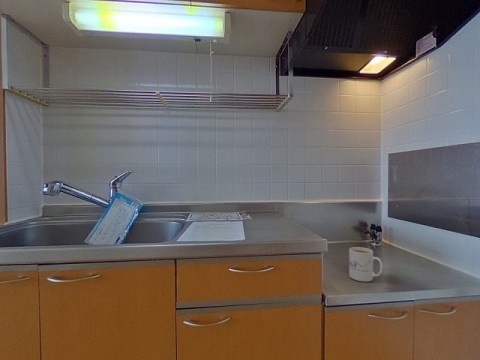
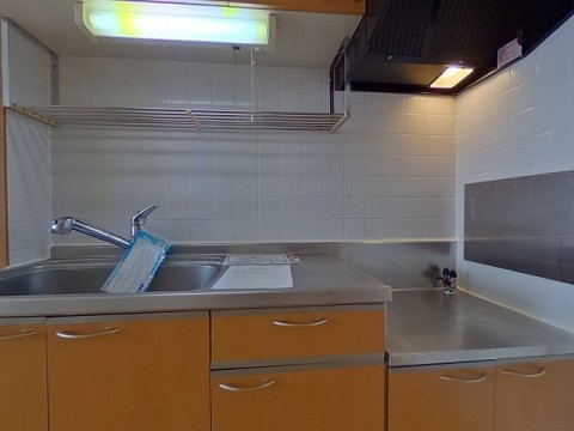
- mug (365, 264)
